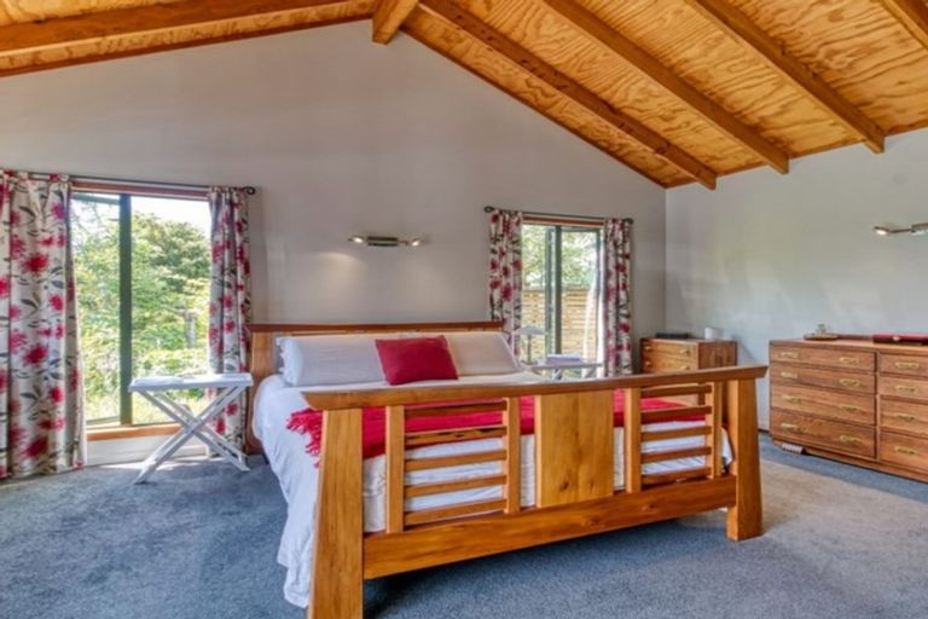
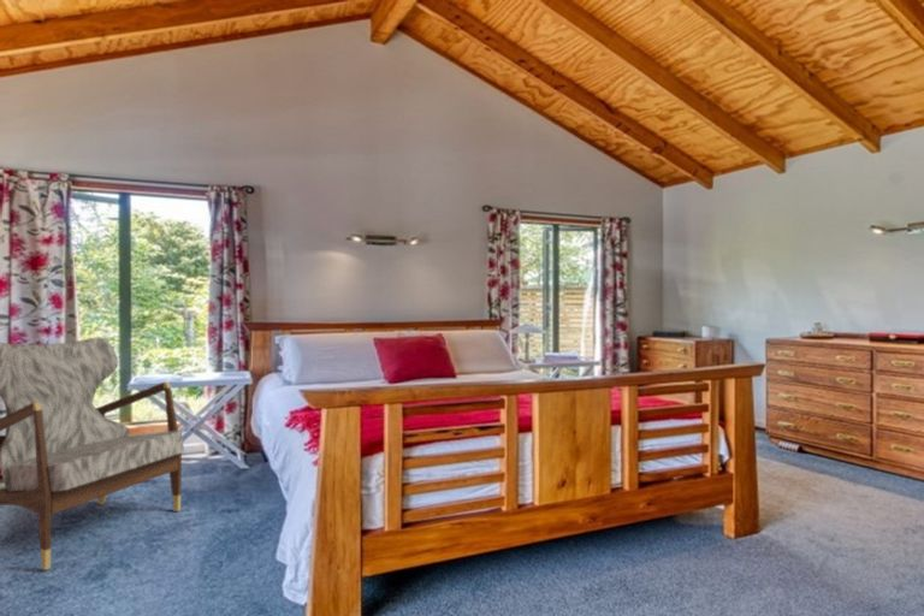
+ armchair (85, 433)
